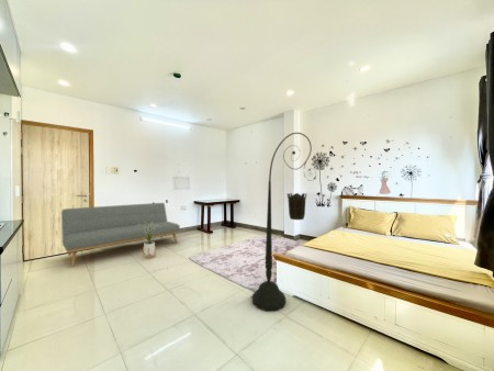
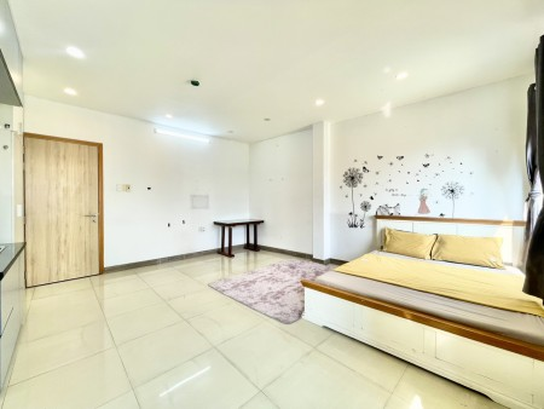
- floor lamp (290, 217)
- house plant (149, 238)
- sofa (125, 227)
